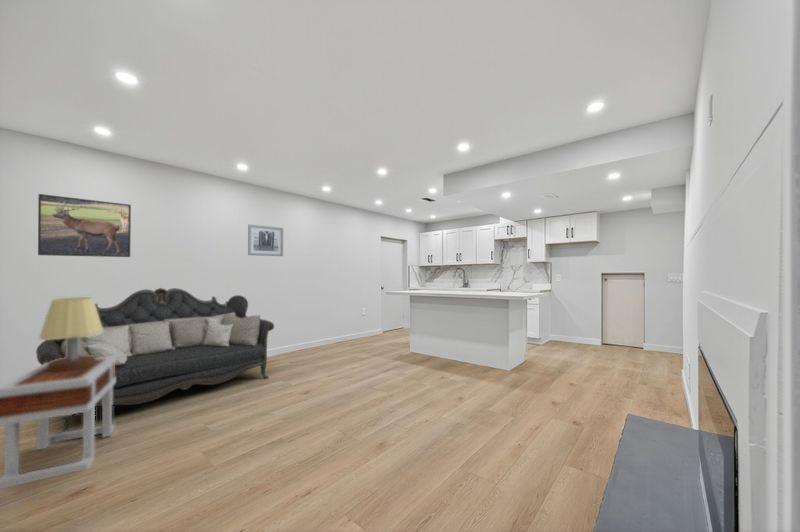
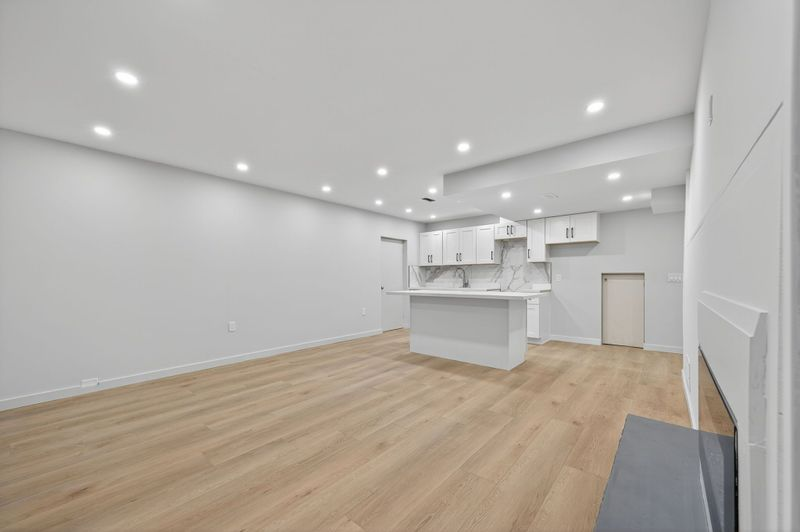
- sofa (172, 340)
- wall art (266, 241)
- table lamp (72, 332)
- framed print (87, 228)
- side table (61, 413)
